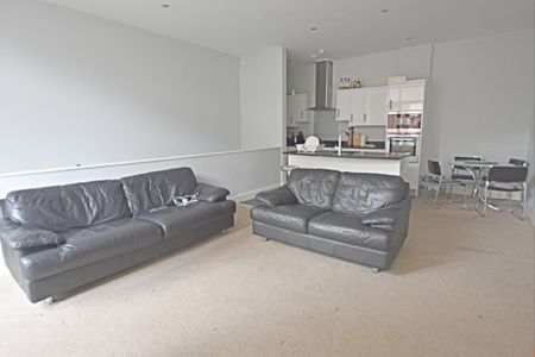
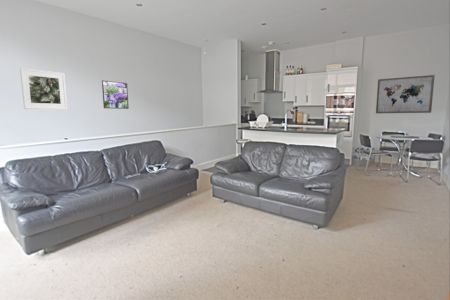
+ wall art (403, 95)
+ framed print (115, 95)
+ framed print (45, 90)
